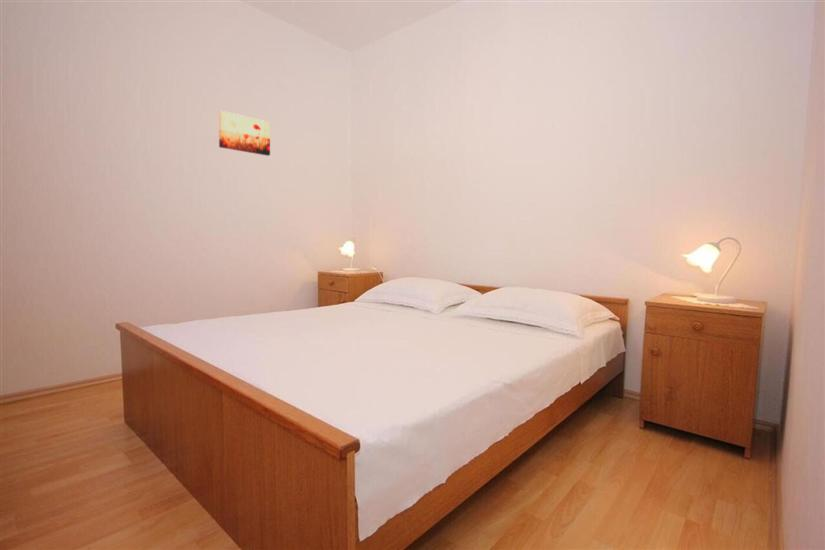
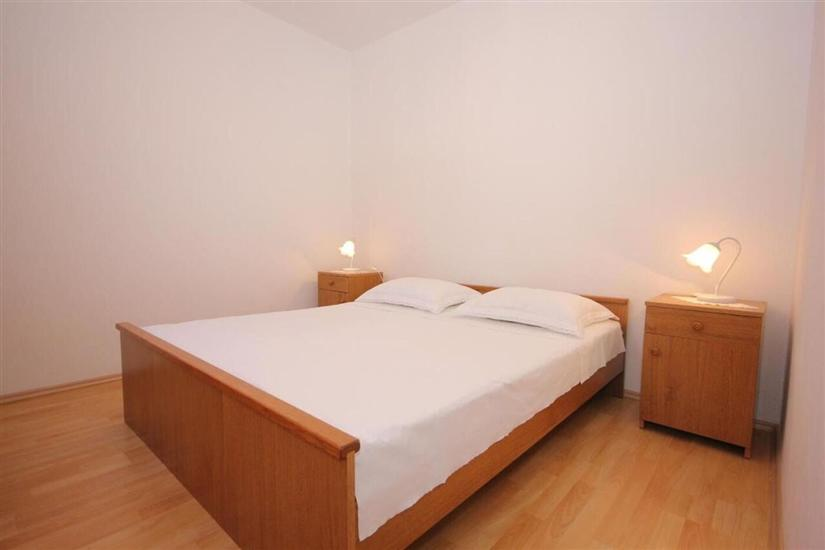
- wall art (245, 134)
